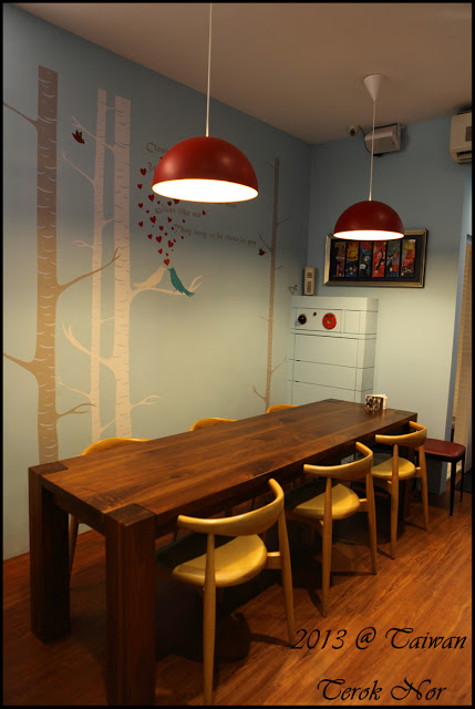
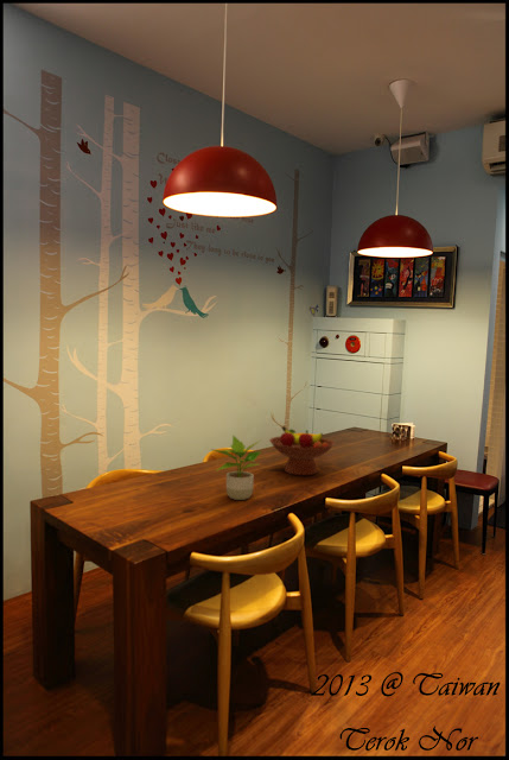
+ fruit bowl (301, 450)
+ potted plant (234, 466)
